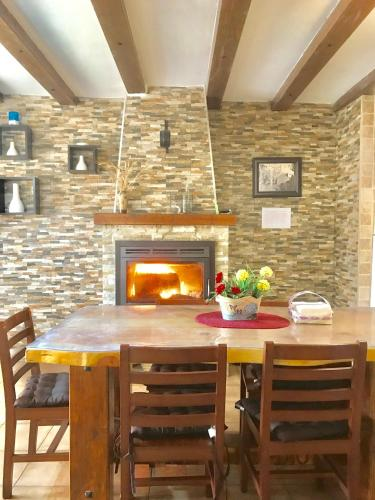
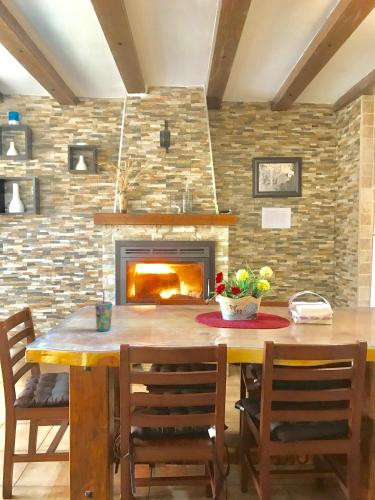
+ cup (103, 309)
